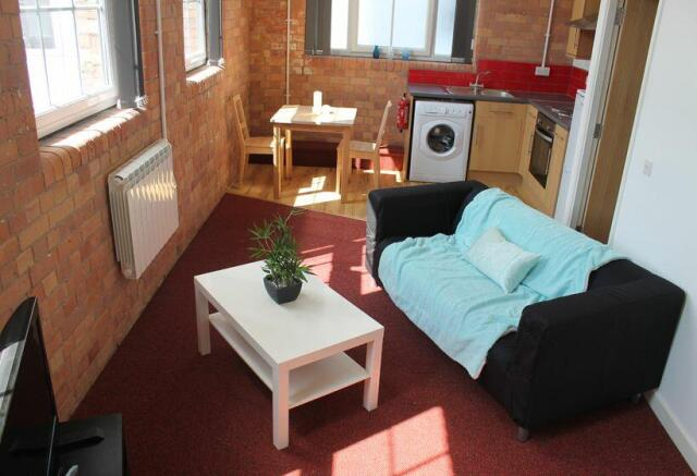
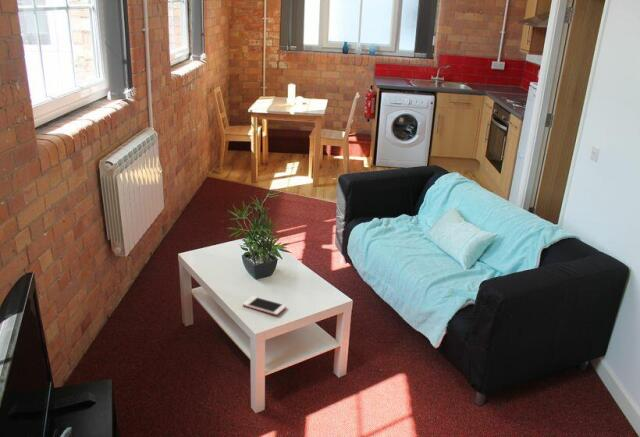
+ cell phone (264, 305)
